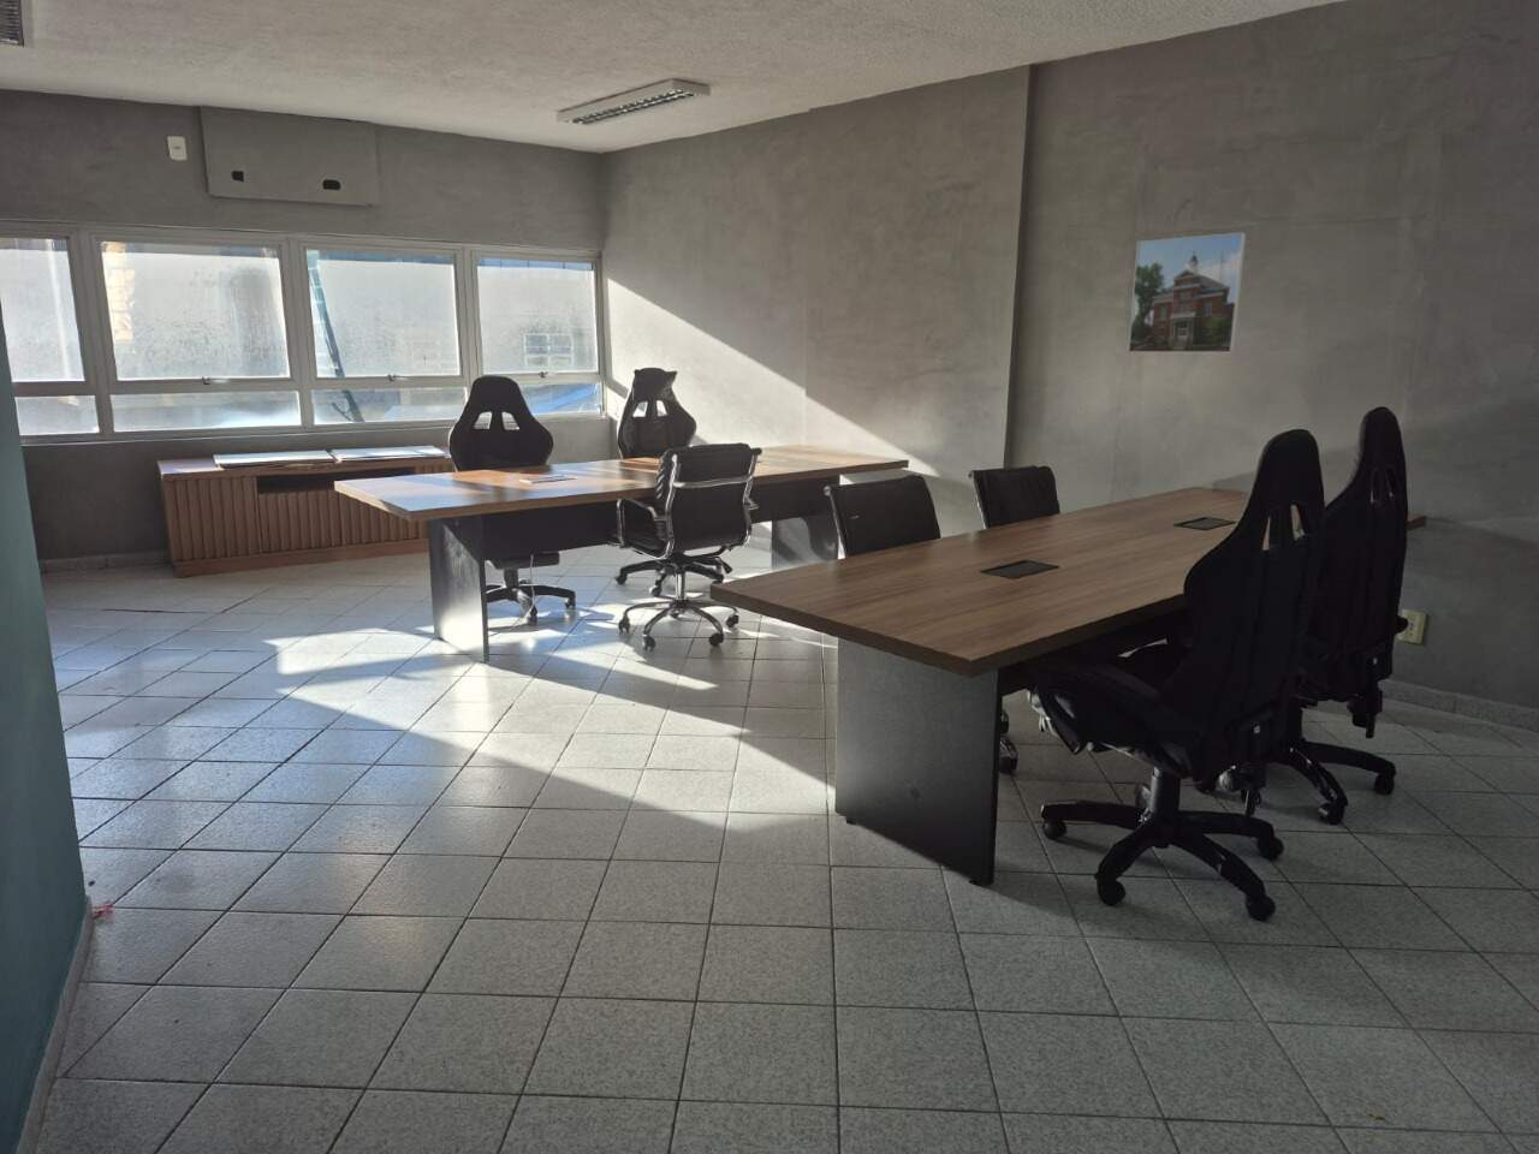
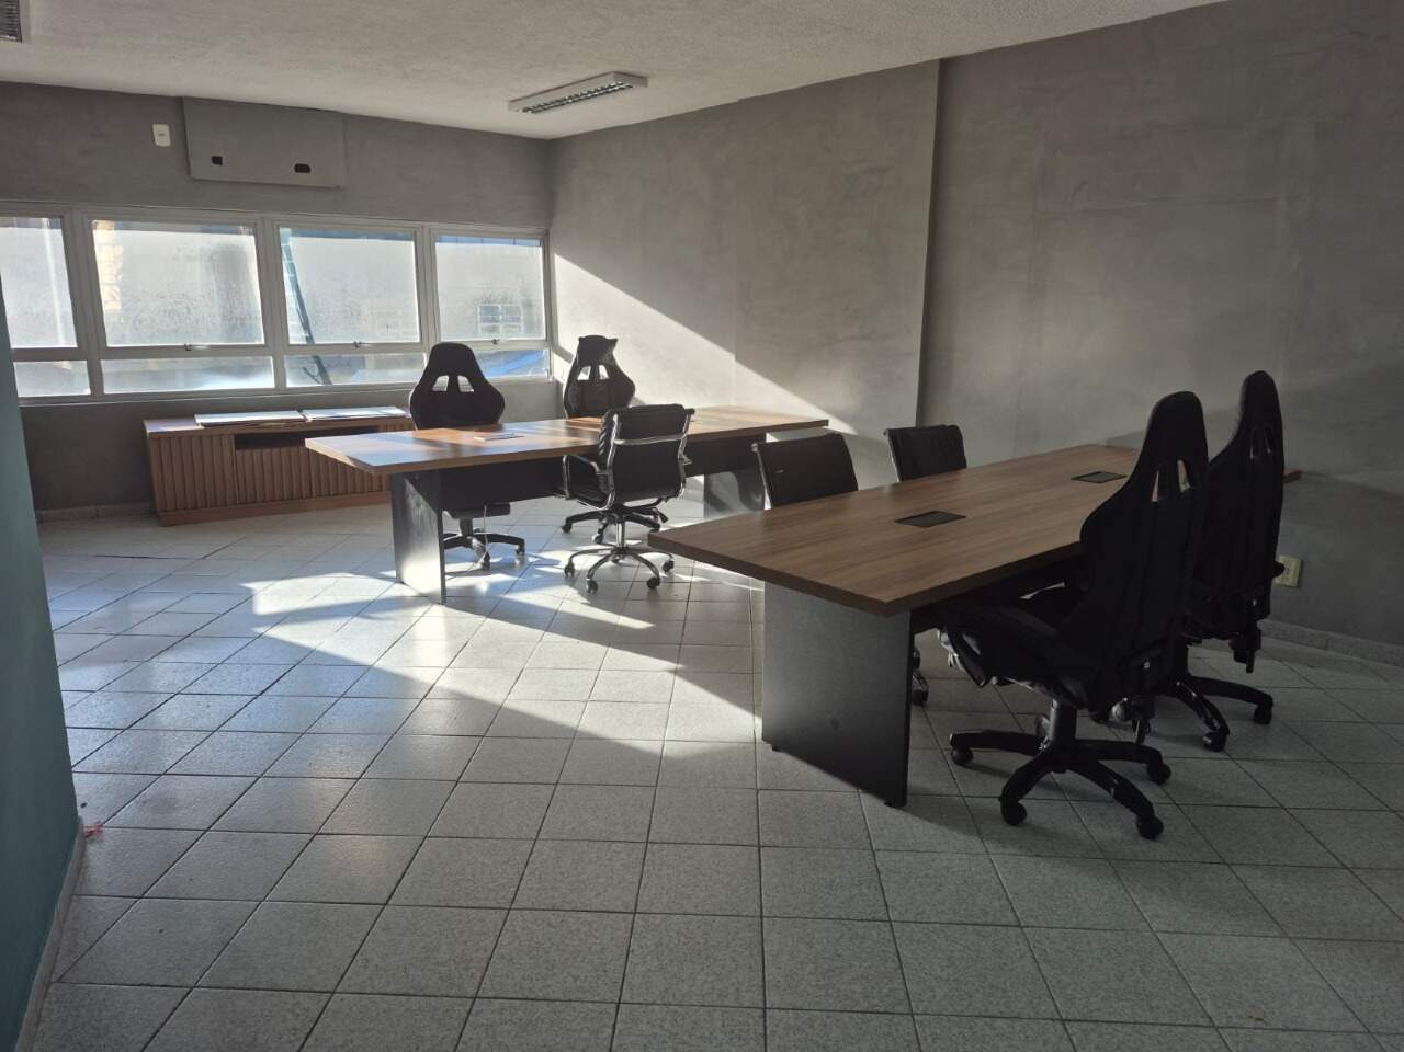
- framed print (1184, 296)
